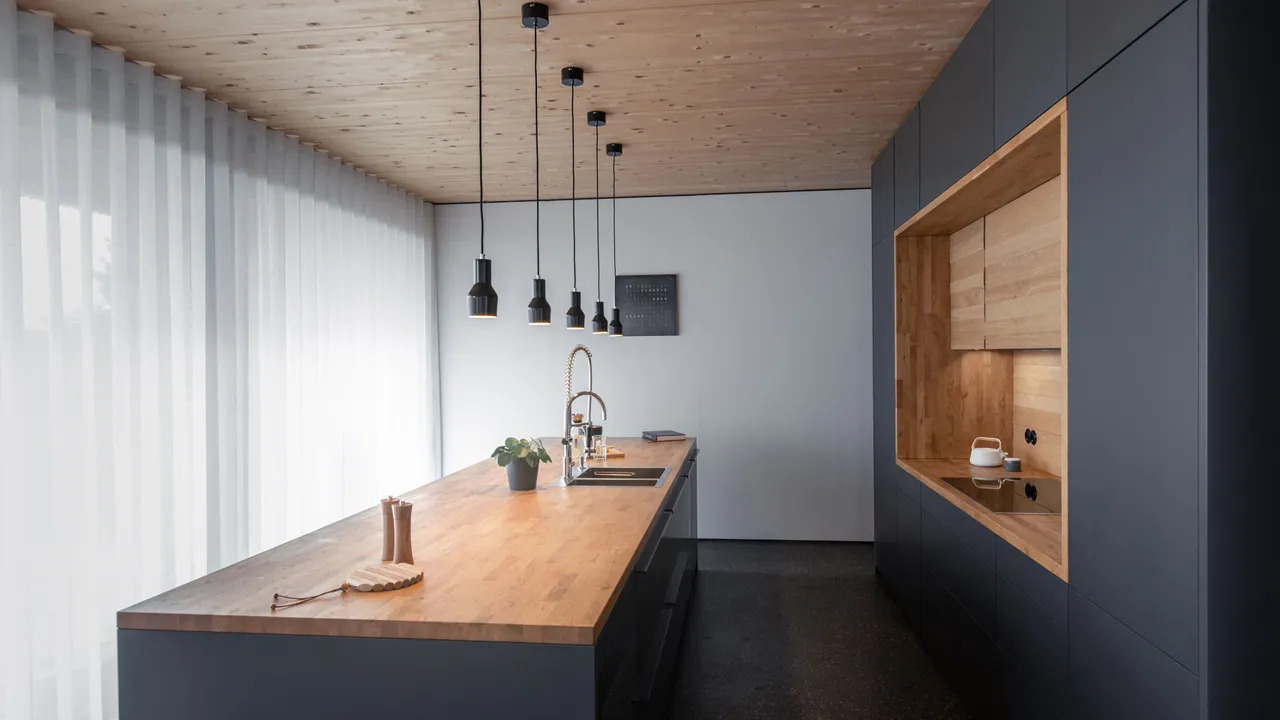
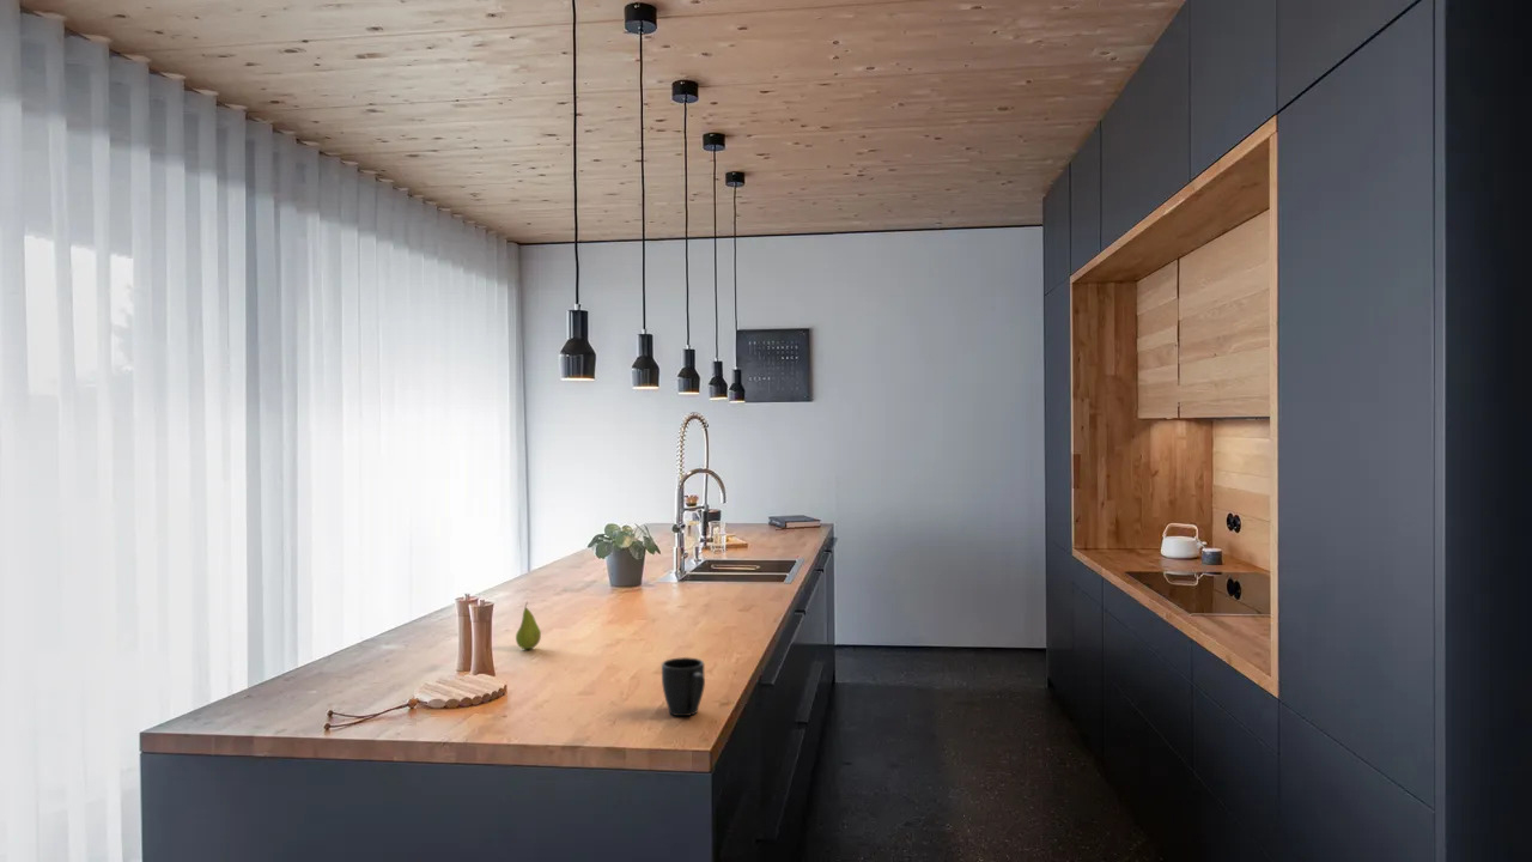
+ fruit (528, 624)
+ mug (687, 690)
